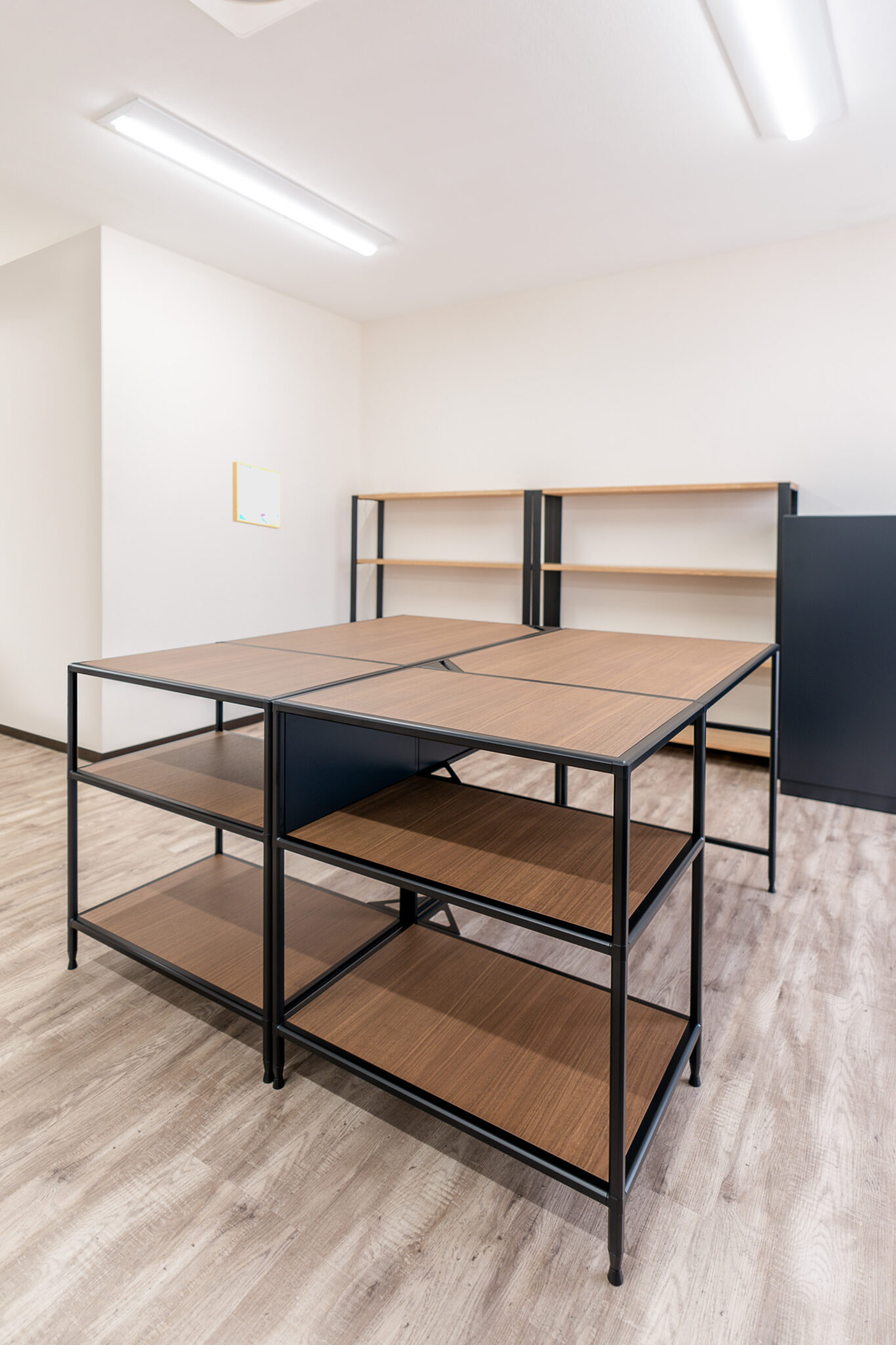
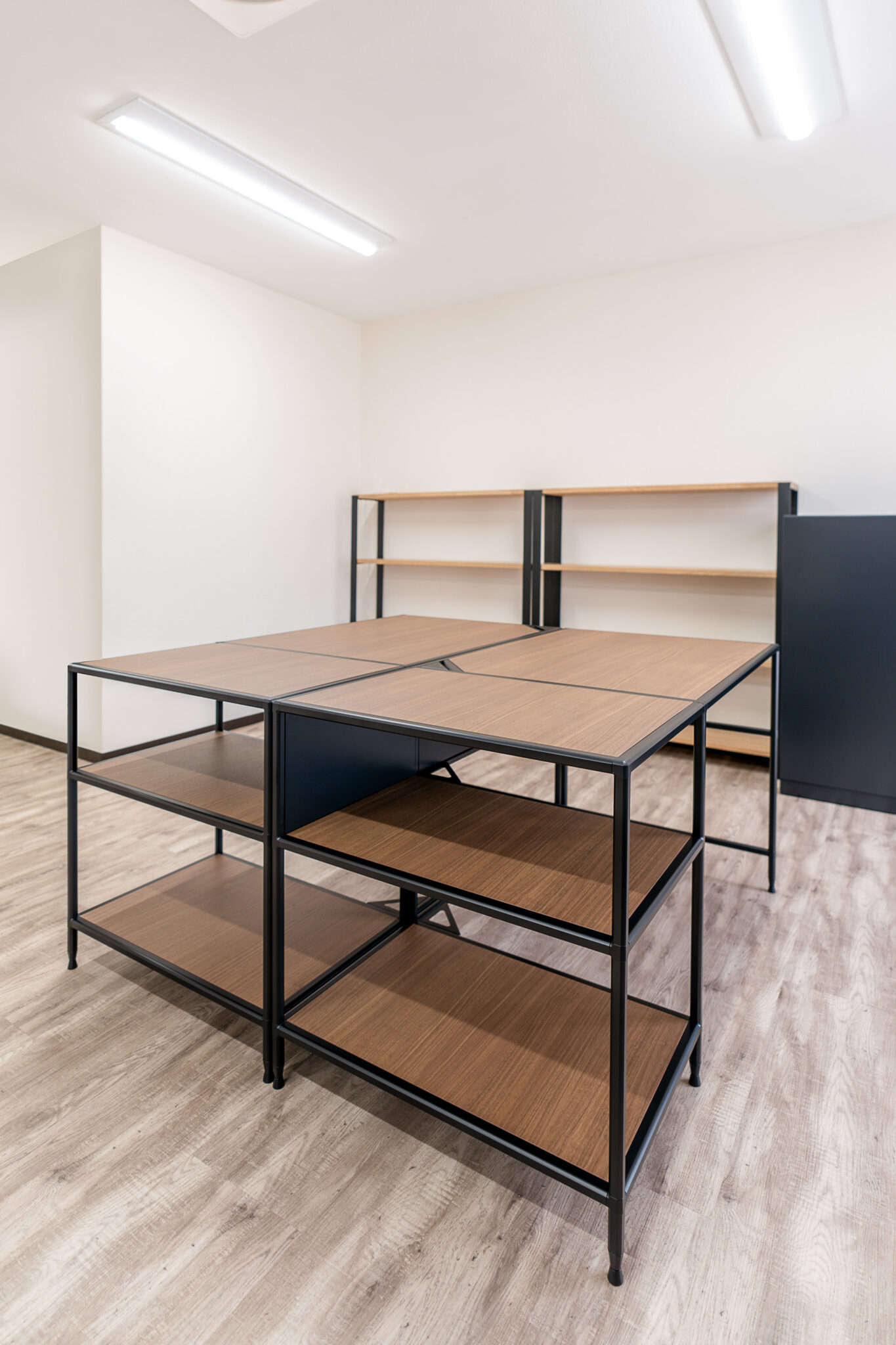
- wall art (257, 496)
